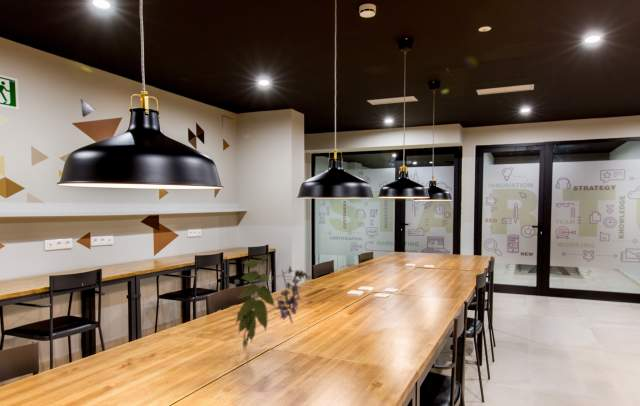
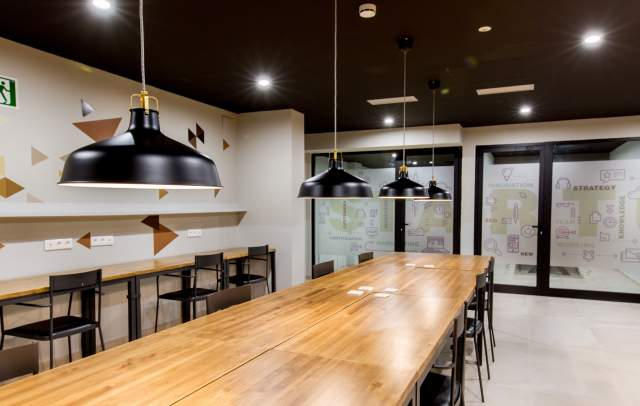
- plant (266, 302)
